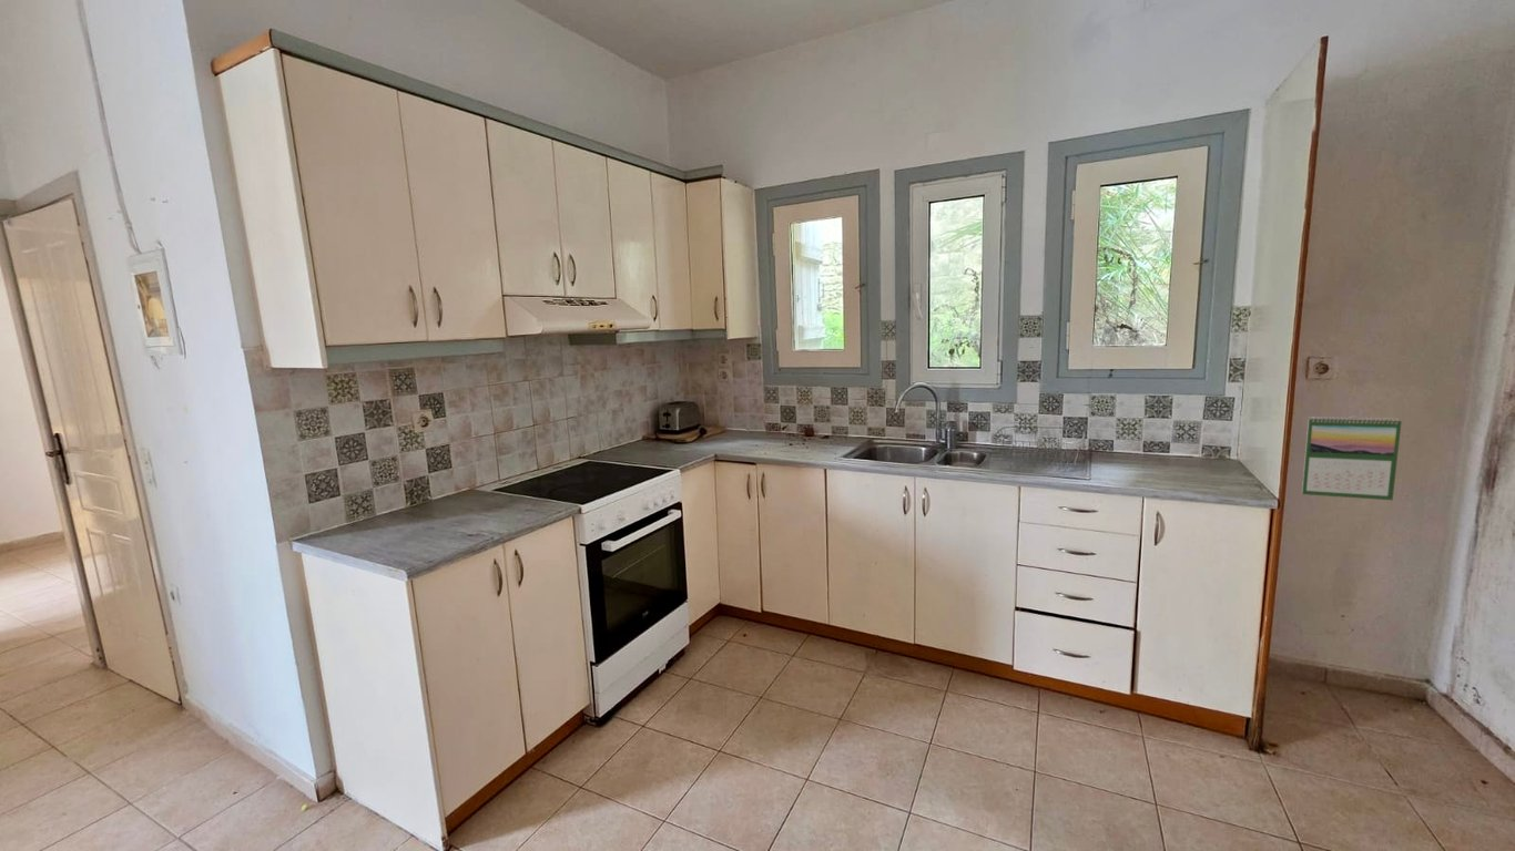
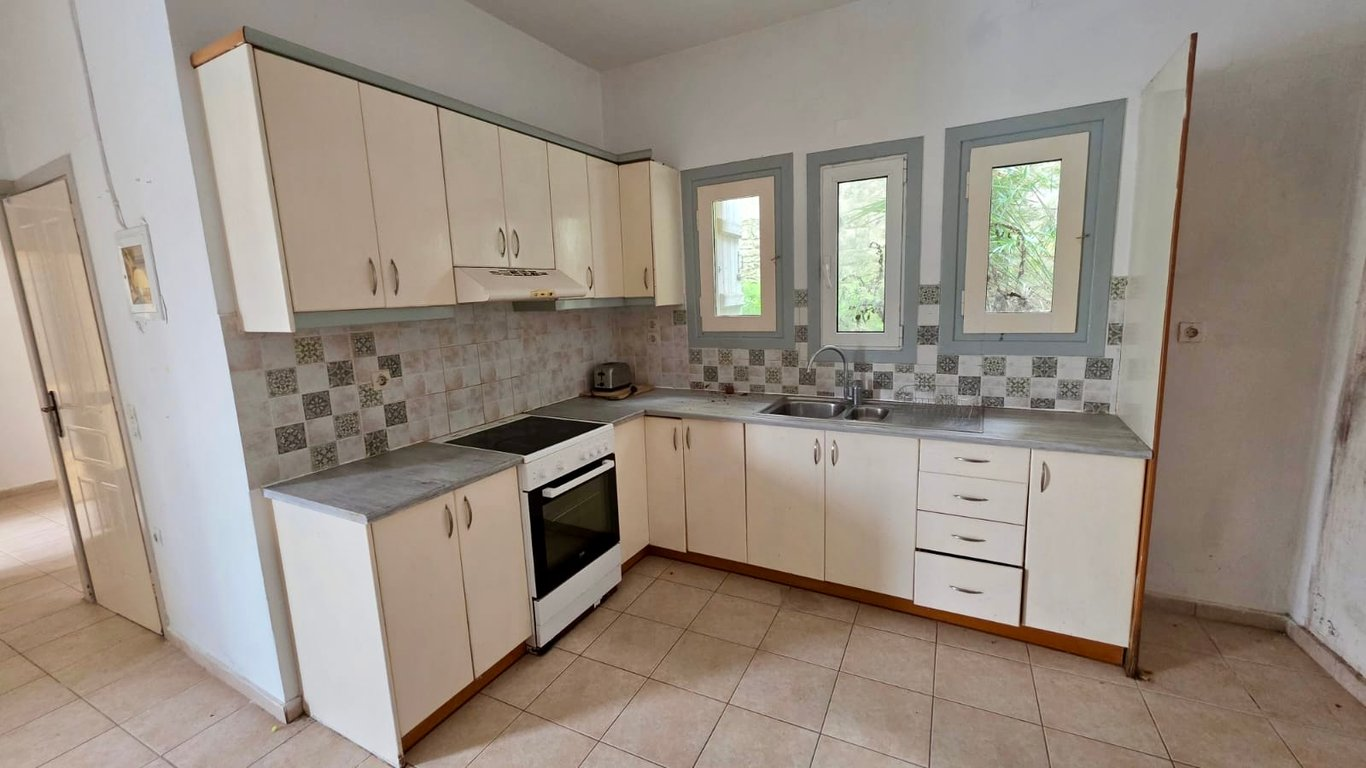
- calendar (1350, 457)
